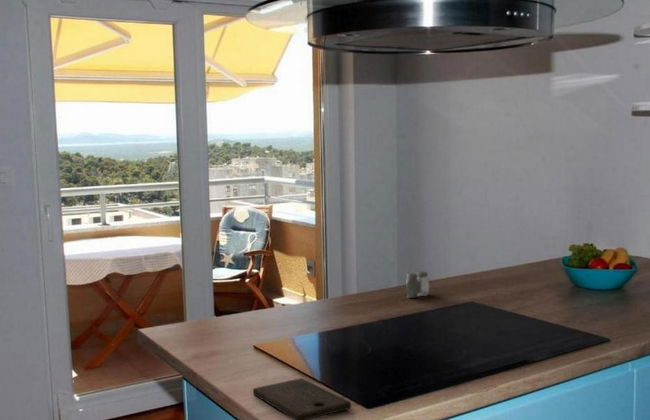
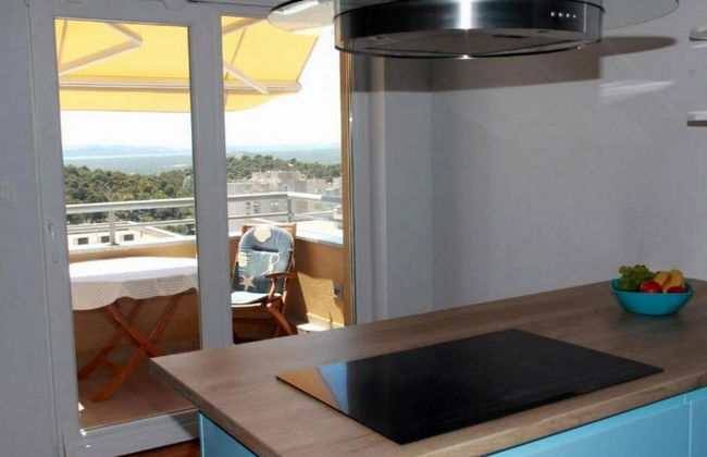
- cutting board (300, 398)
- salt and pepper shaker (417, 284)
